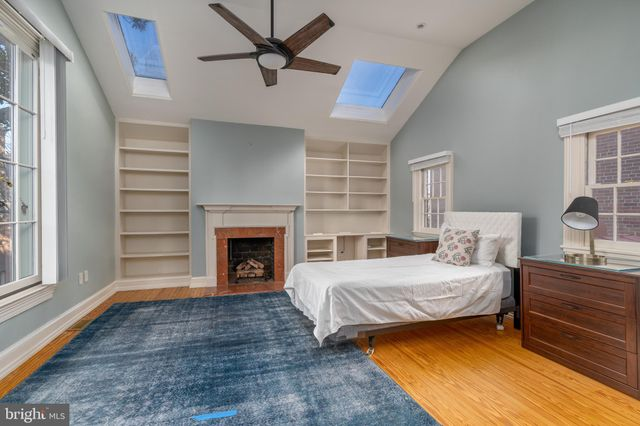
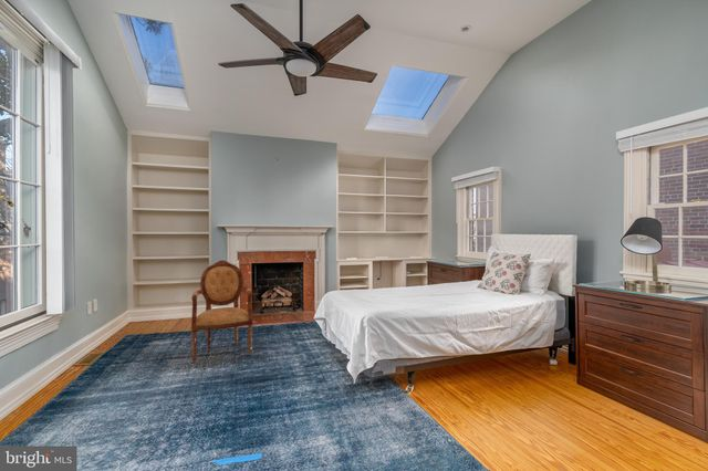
+ armchair (222, 307)
